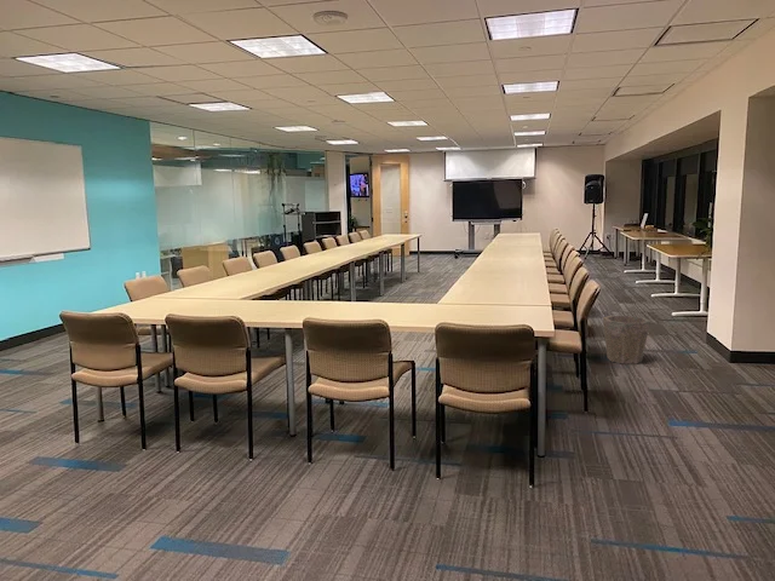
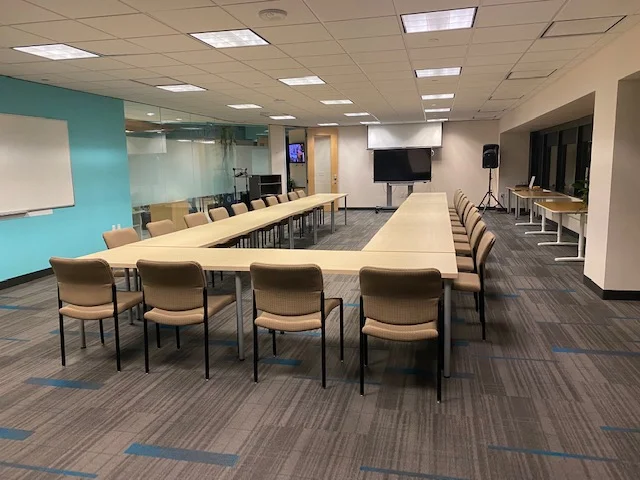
- waste bin (625, 339)
